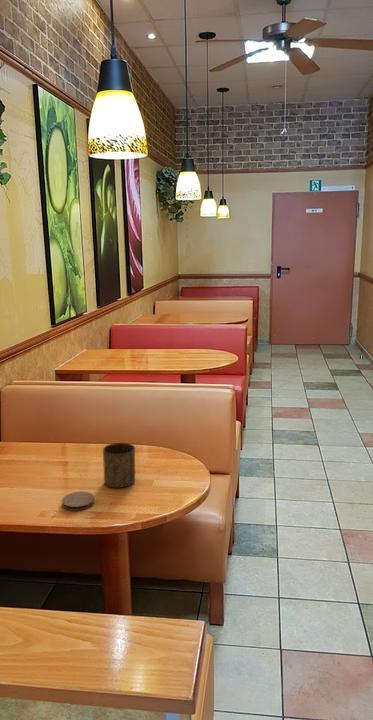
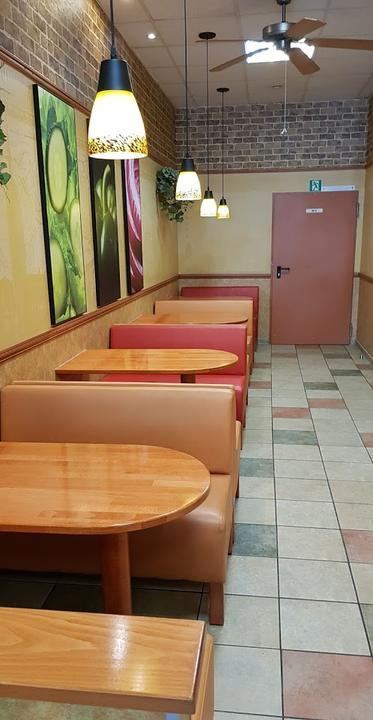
- coaster (78, 500)
- cup (119, 465)
